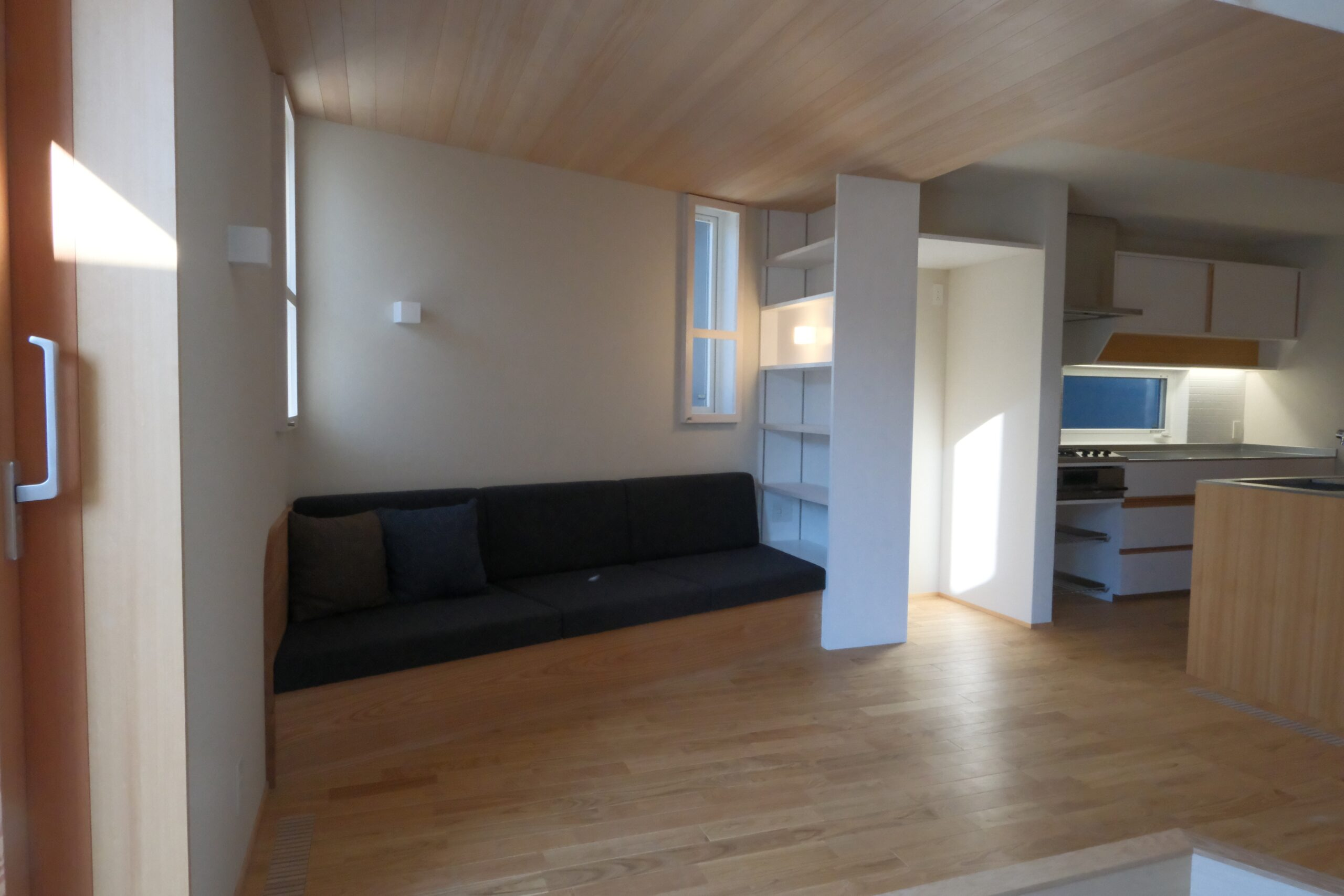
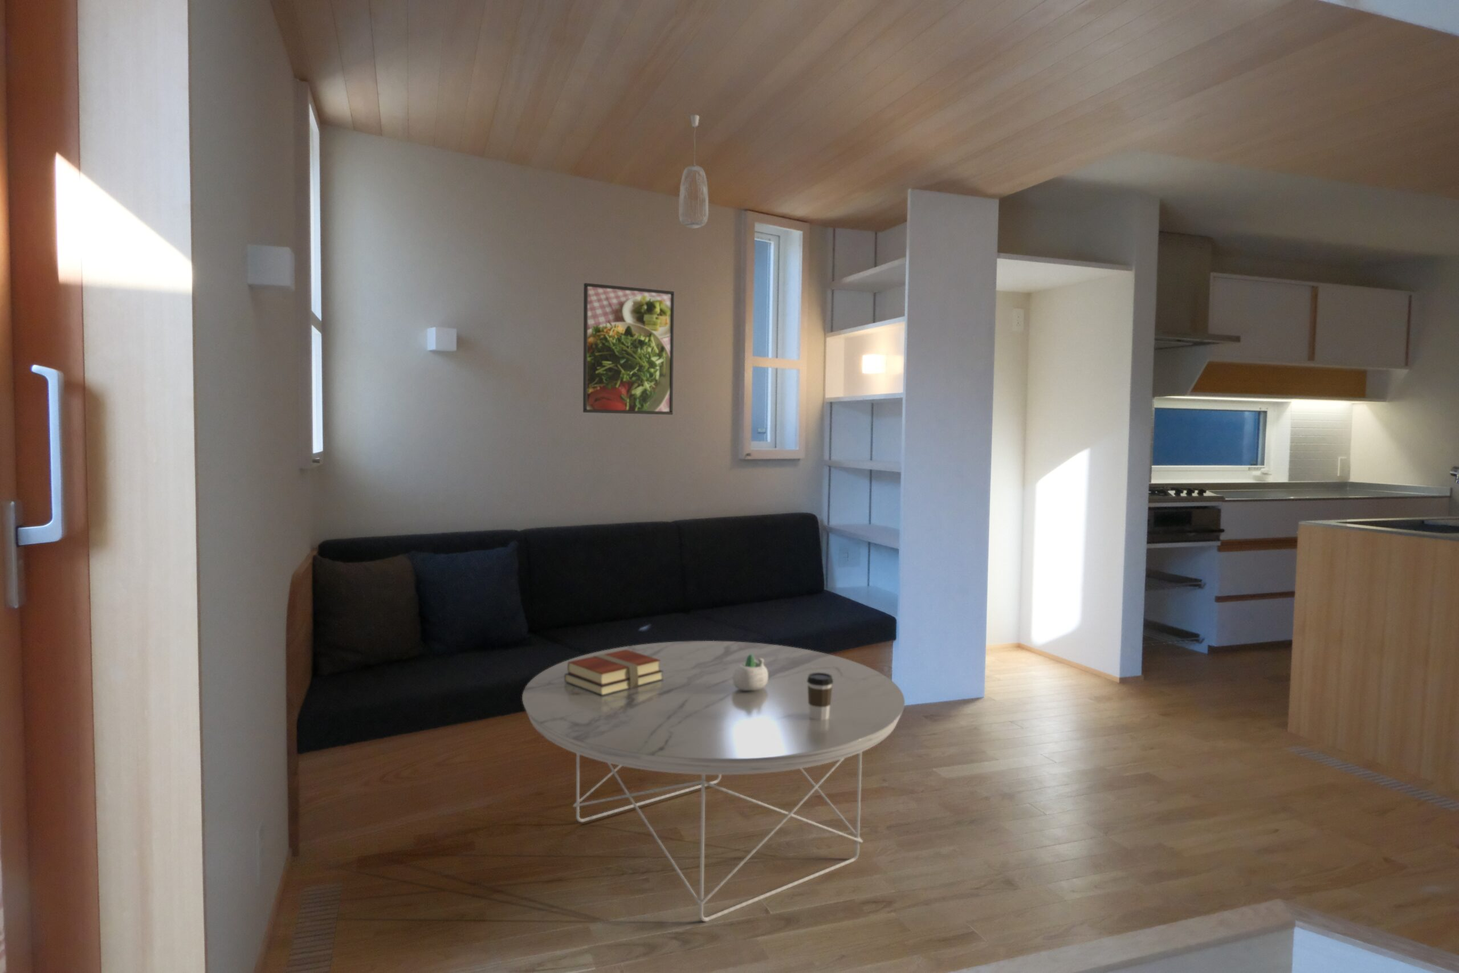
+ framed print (630, 351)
+ coffee cup (820, 695)
+ succulent planter (751, 671)
+ pendant light (694, 173)
+ books (613, 670)
+ coffee table (713, 764)
